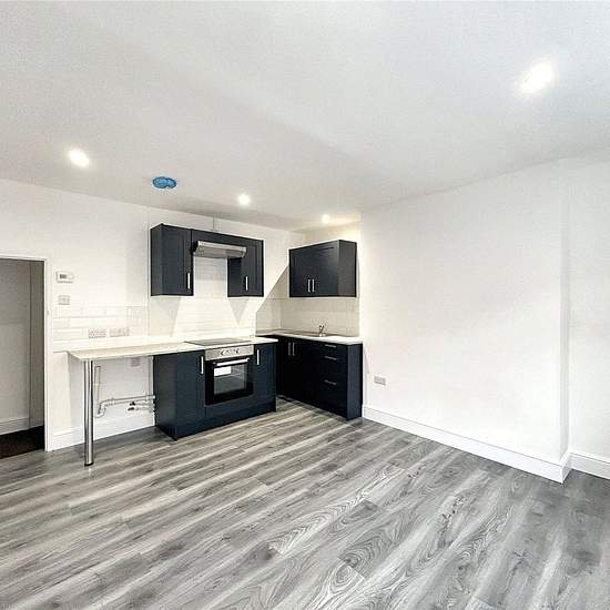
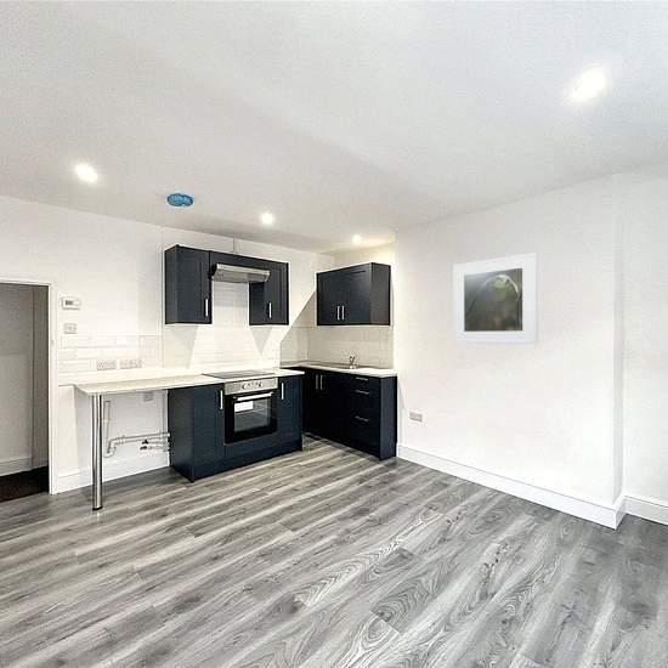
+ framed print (492, 301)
